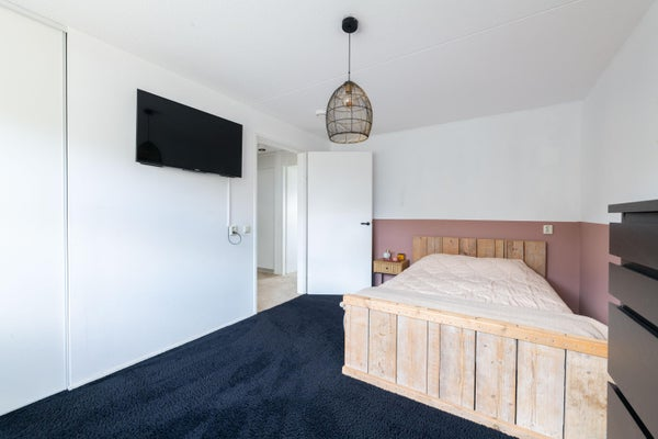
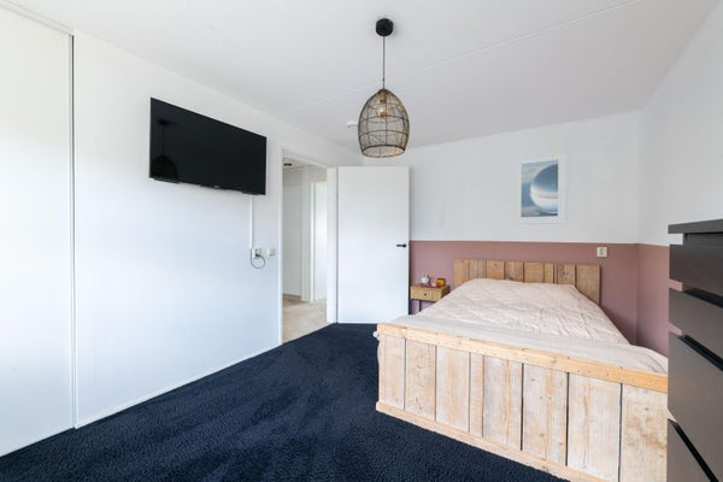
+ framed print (539, 189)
